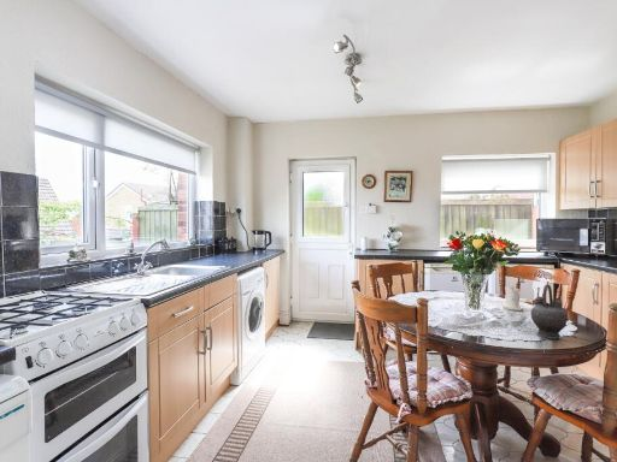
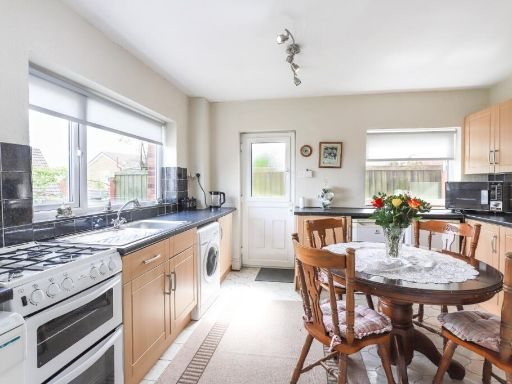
- teapot (550, 309)
- candle (512, 297)
